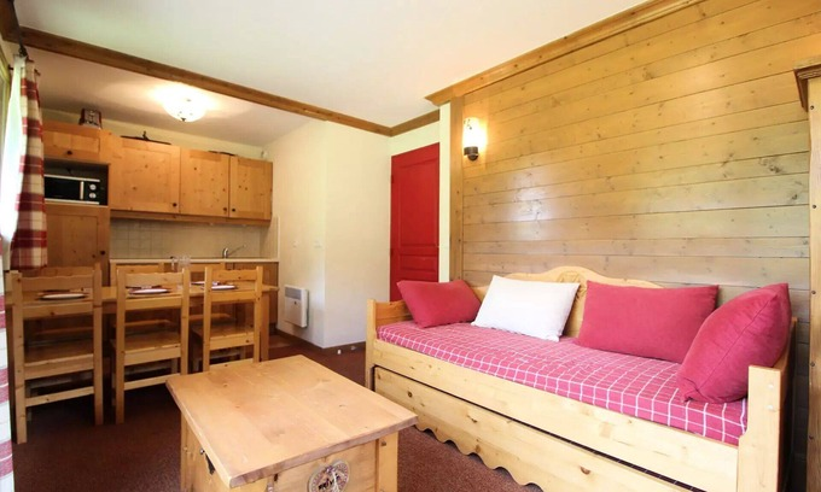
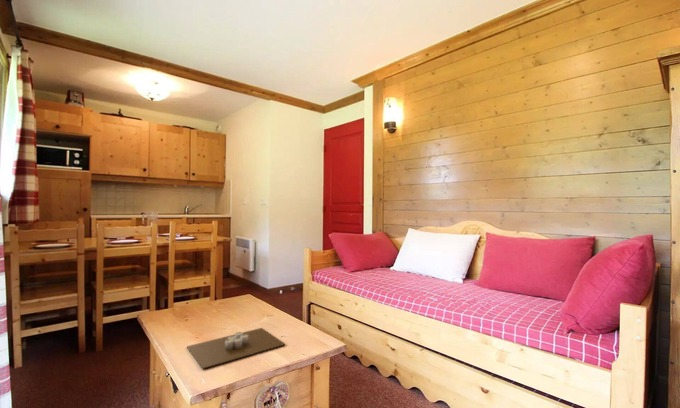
+ candle (236, 340)
